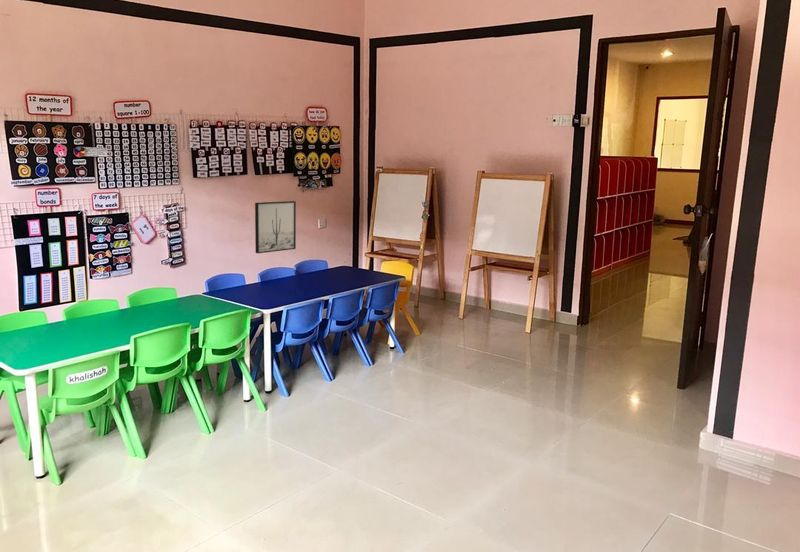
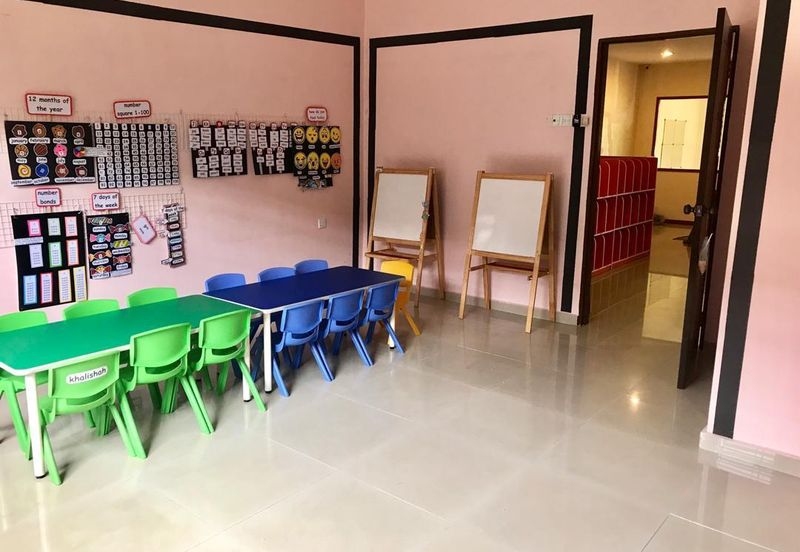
- wall art (276, 226)
